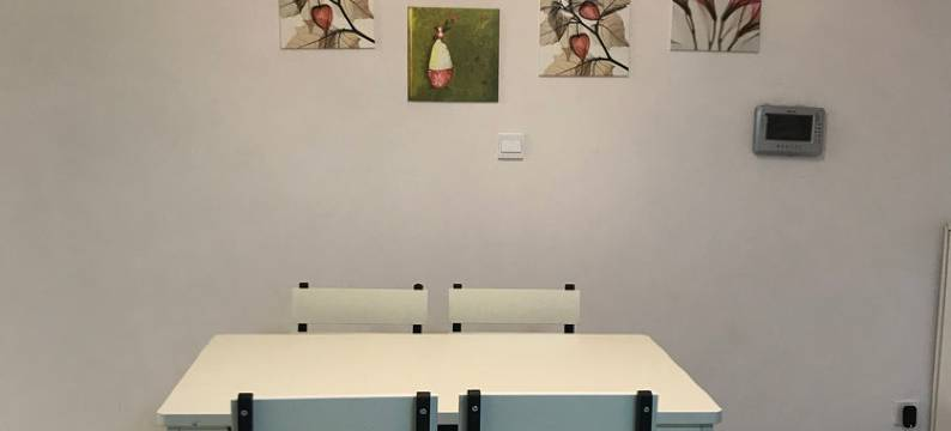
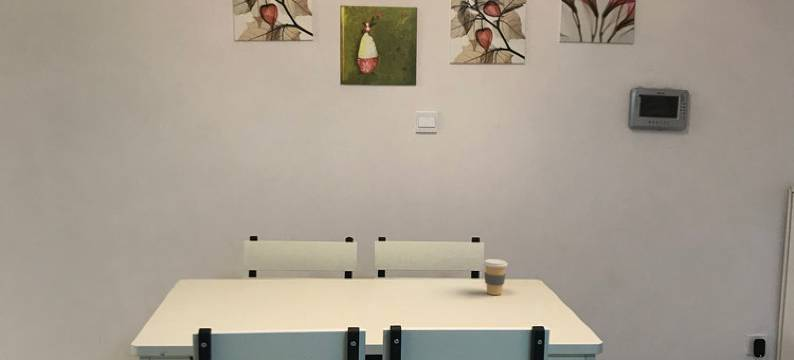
+ coffee cup (494, 277)
